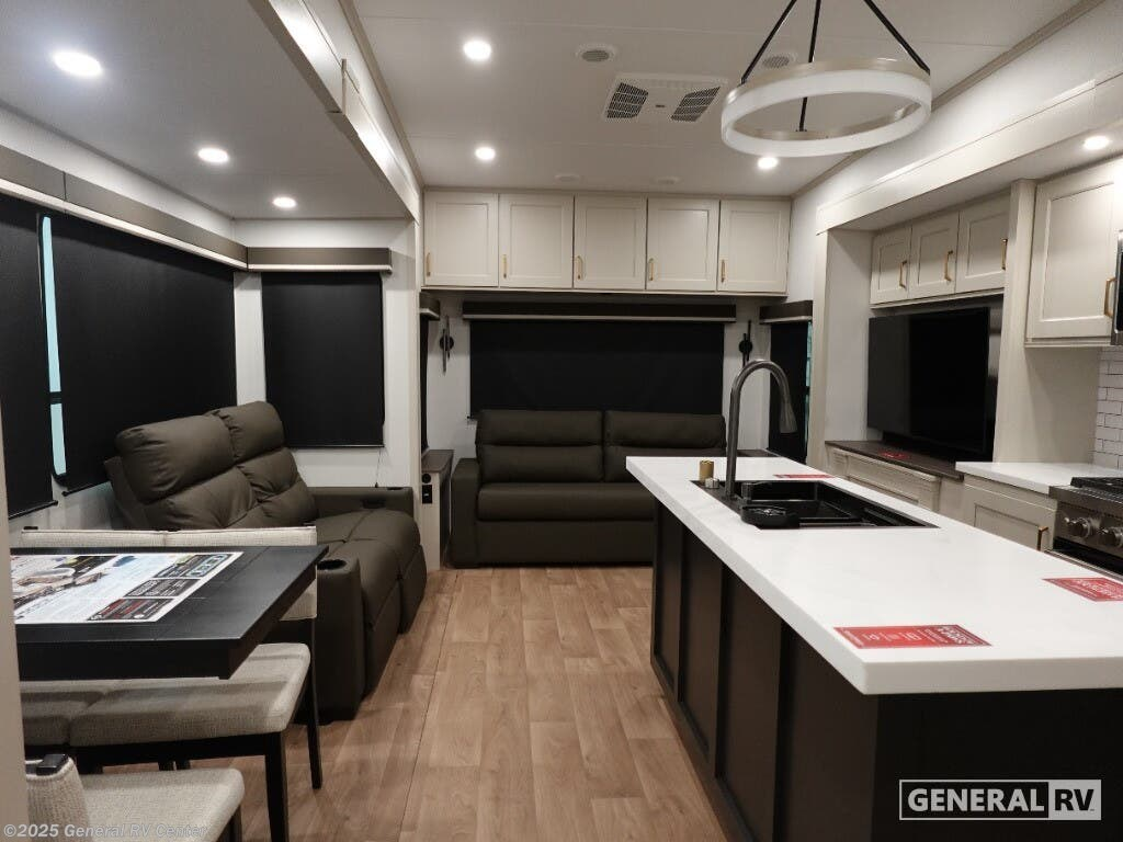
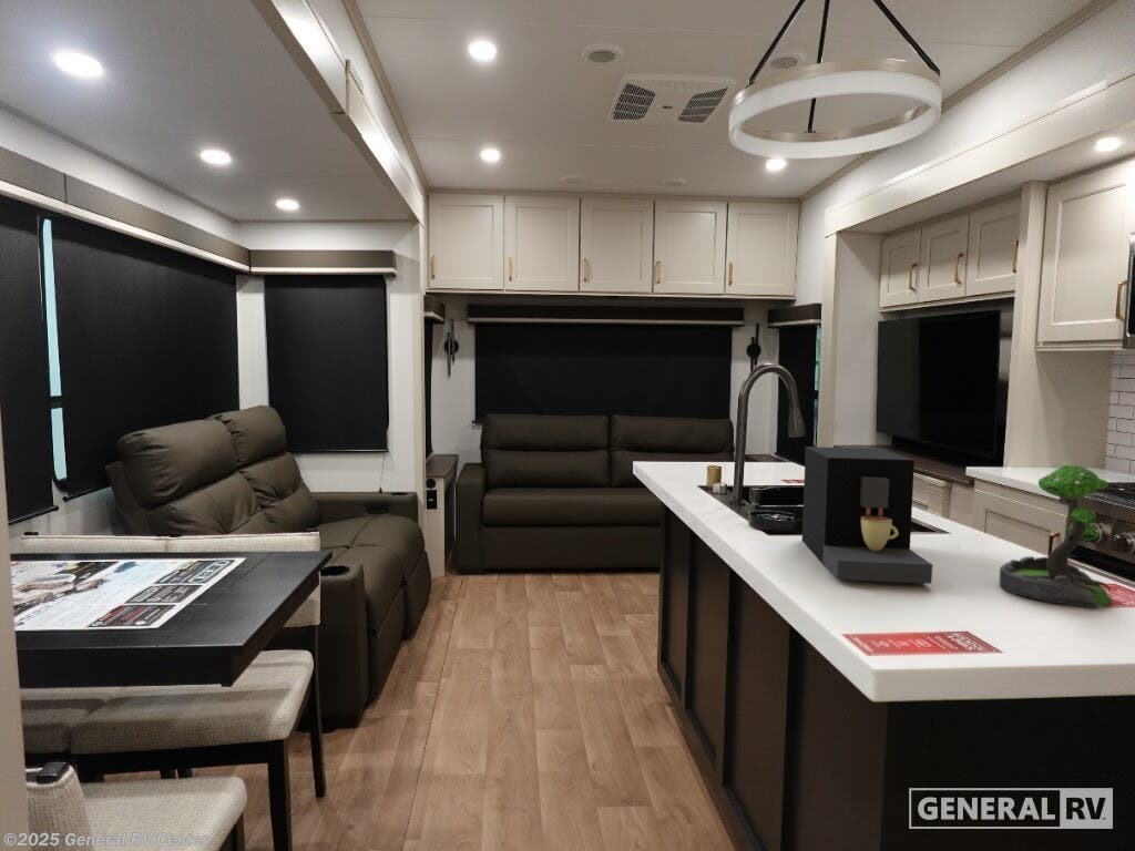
+ coffee maker (860, 509)
+ plant (1065, 531)
